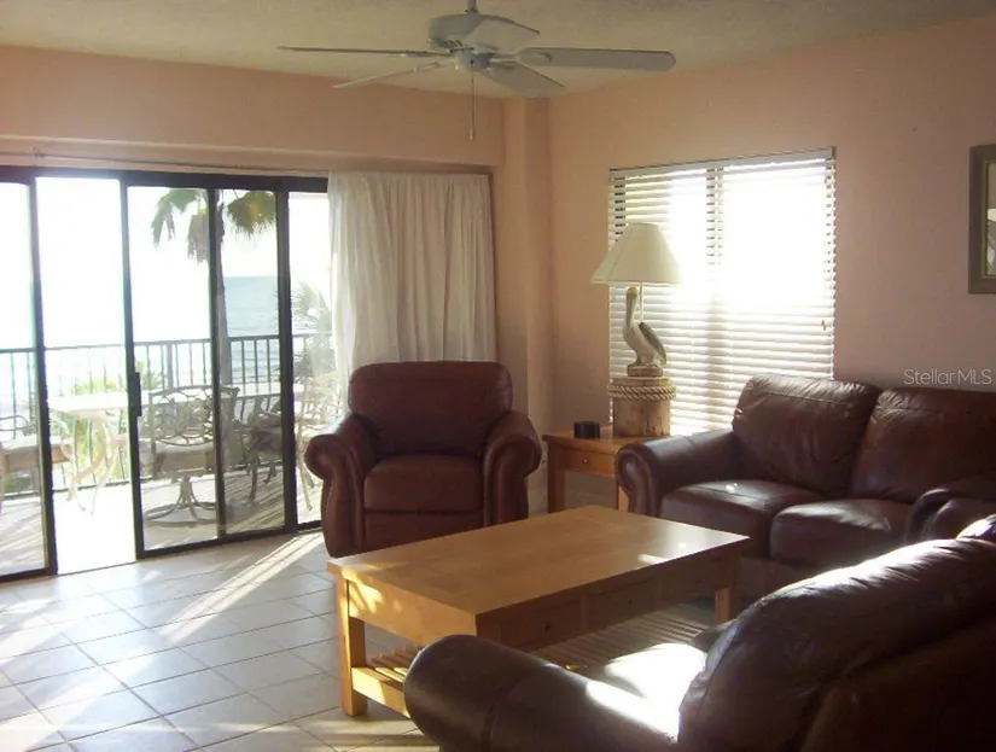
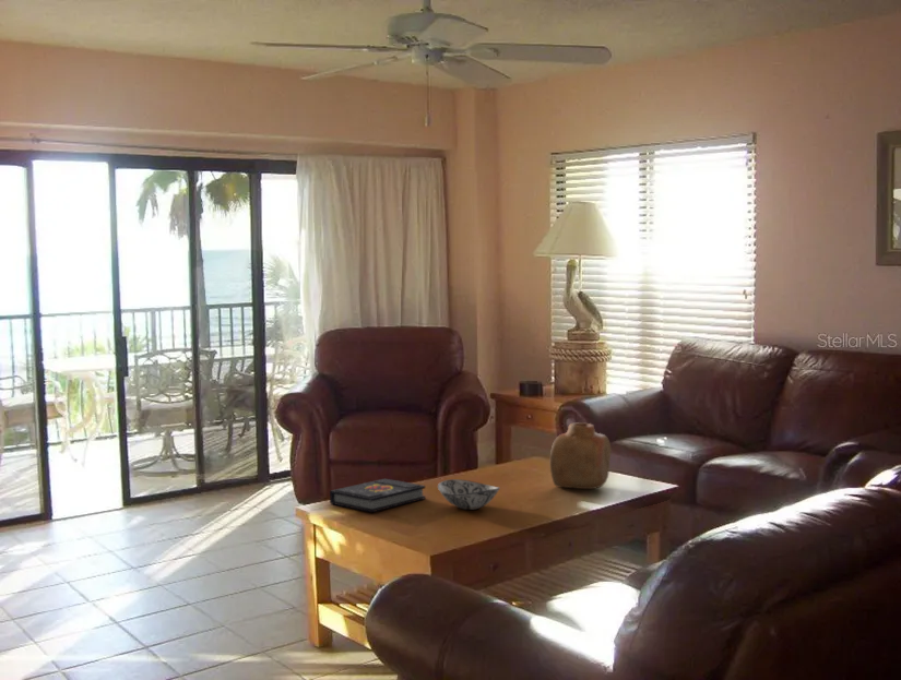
+ vase (582, 455)
+ book (378, 493)
+ decorative bowl (469, 496)
